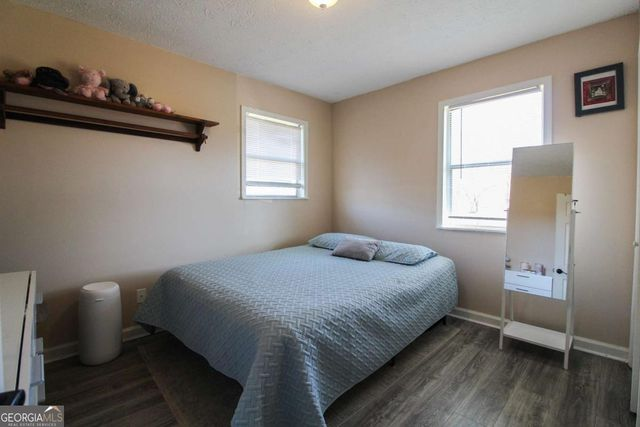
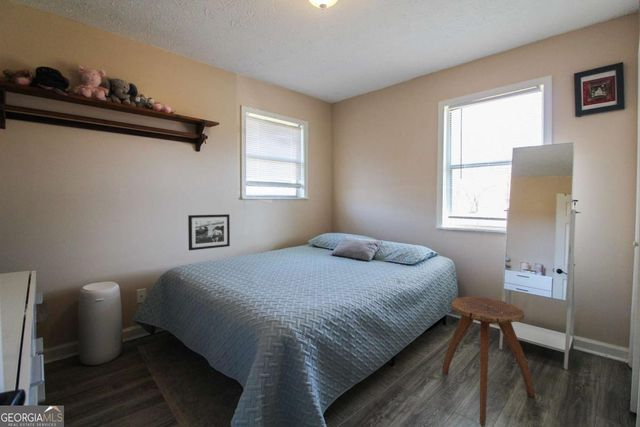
+ picture frame (209, 231)
+ stool (481, 346)
